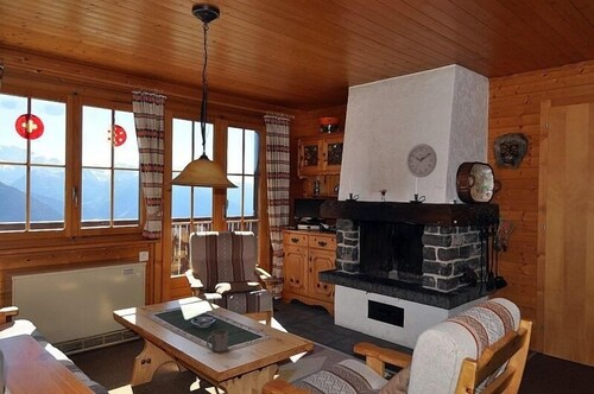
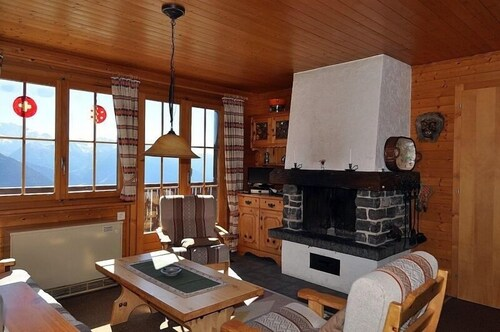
- mug (216, 341)
- wall clock (421, 160)
